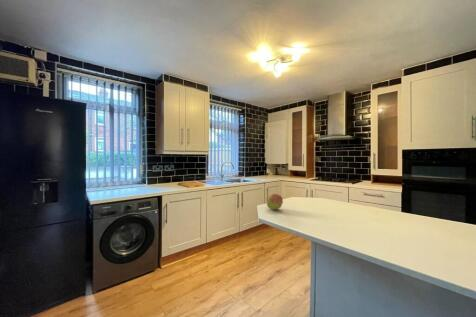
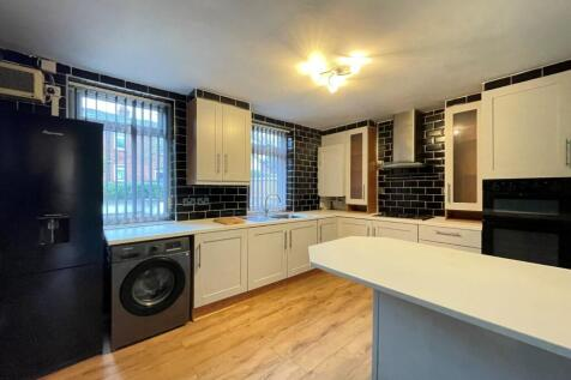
- fruit (274, 201)
